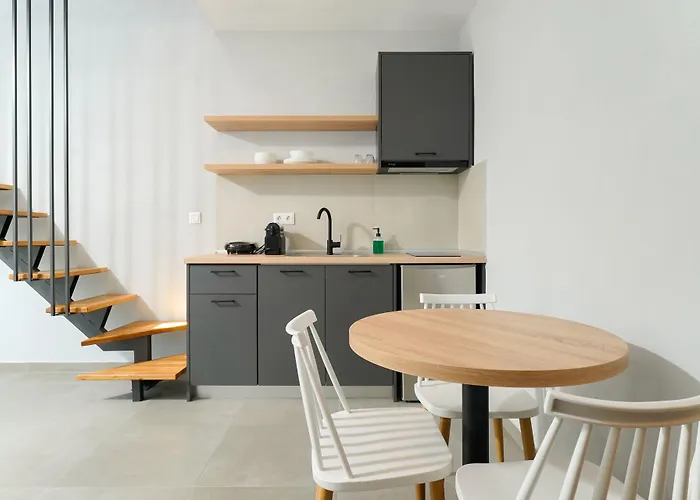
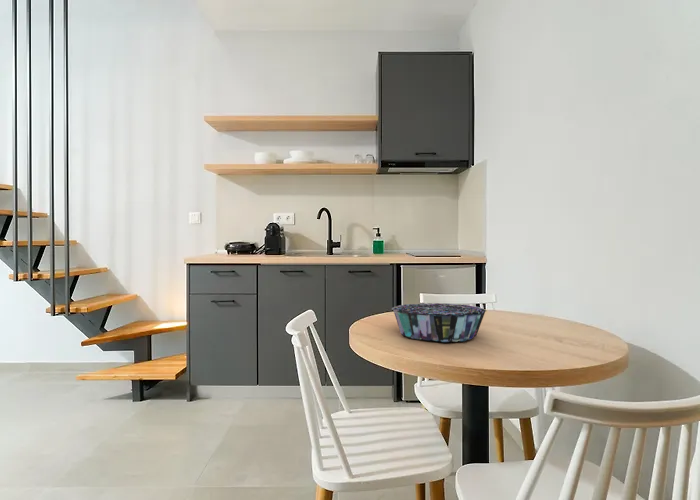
+ decorative bowl (438, 321)
